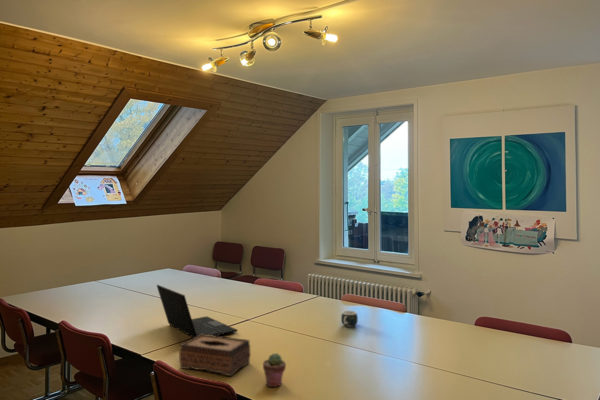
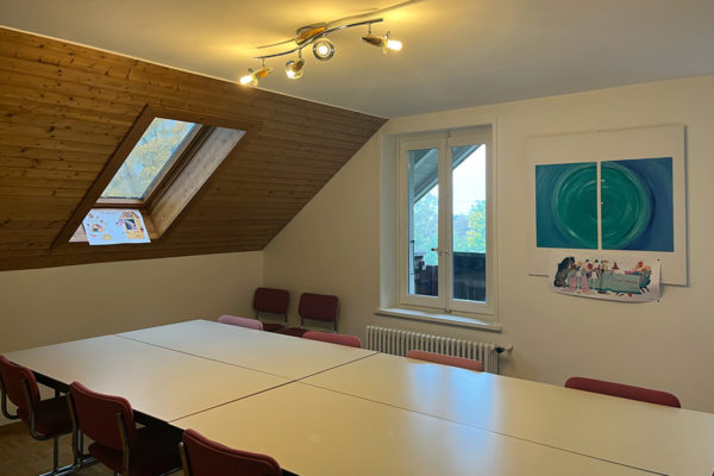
- mug (348, 319)
- tissue box (215, 353)
- laptop (188, 308)
- potted succulent (274, 368)
